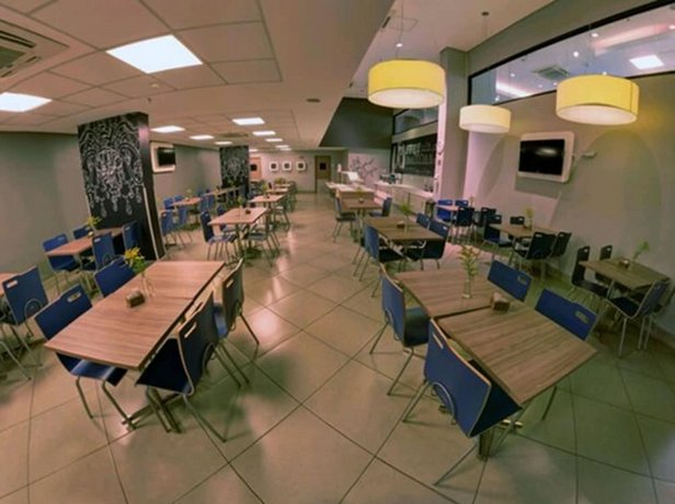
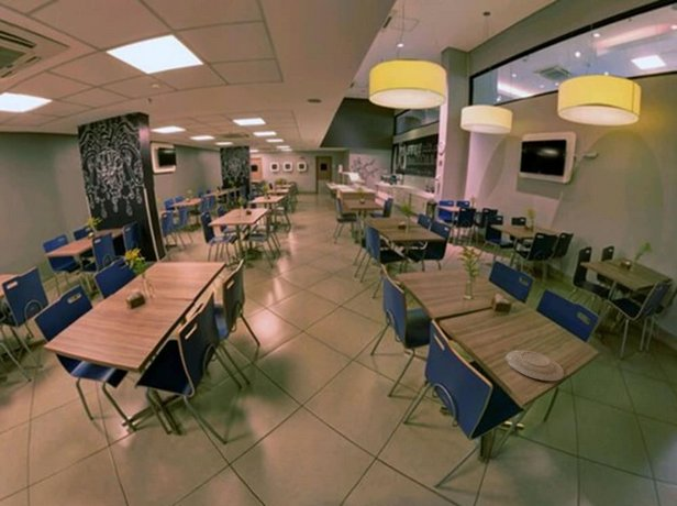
+ plate (534, 361)
